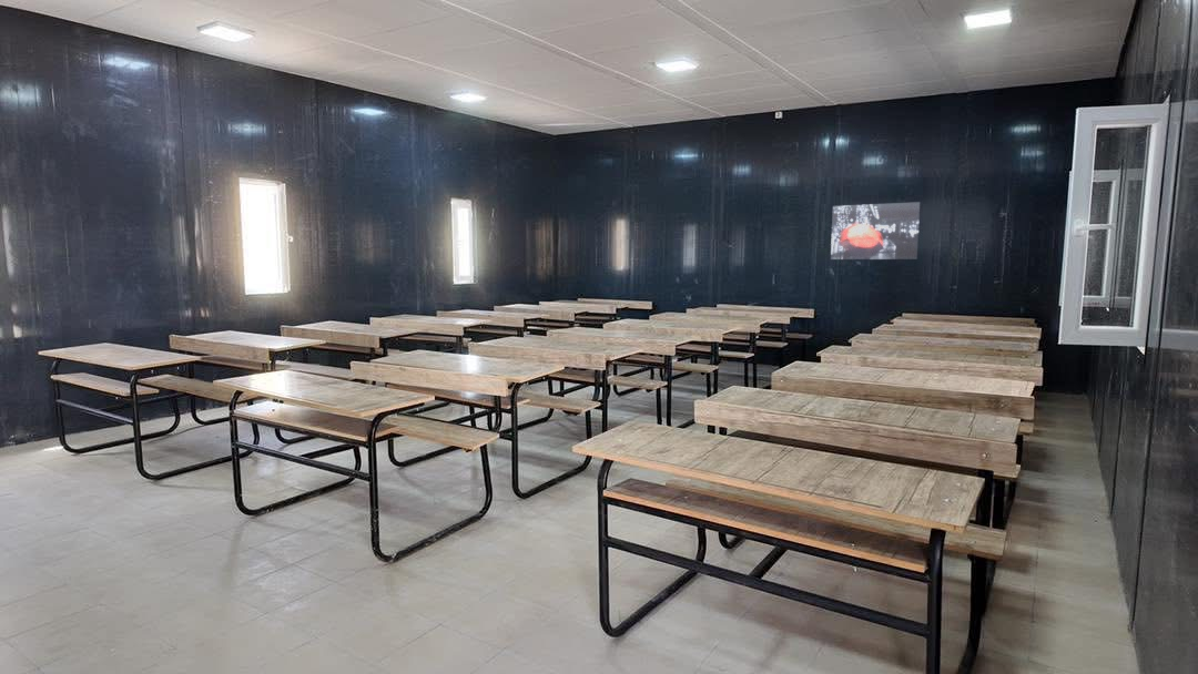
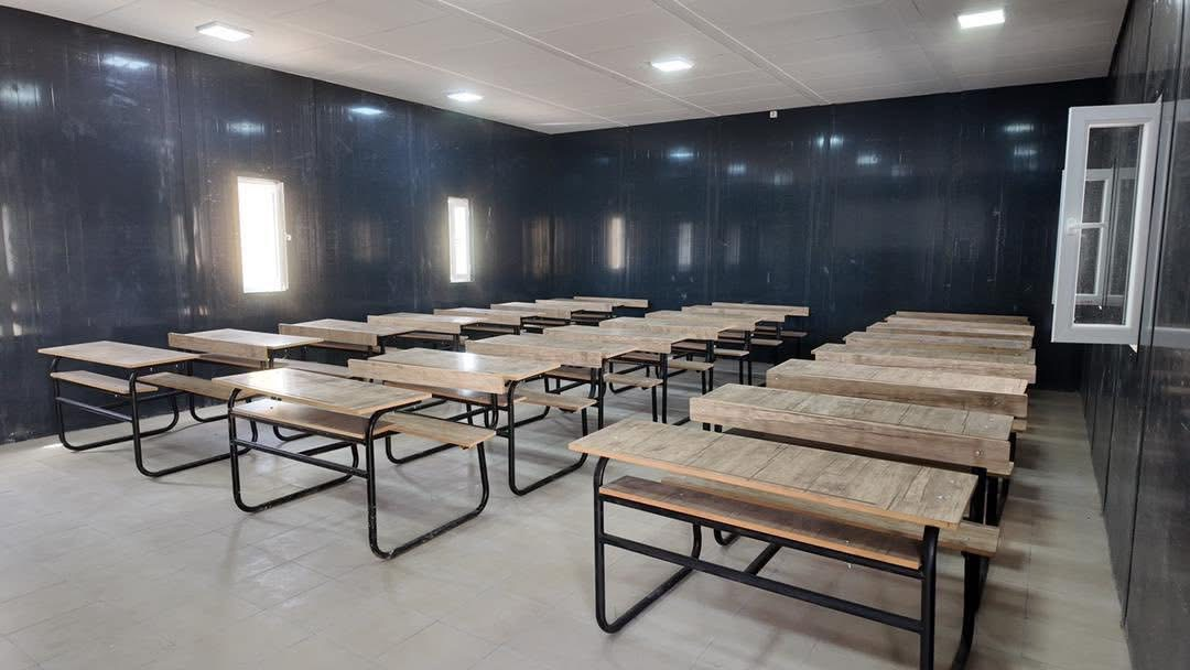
- wall art (873, 232)
